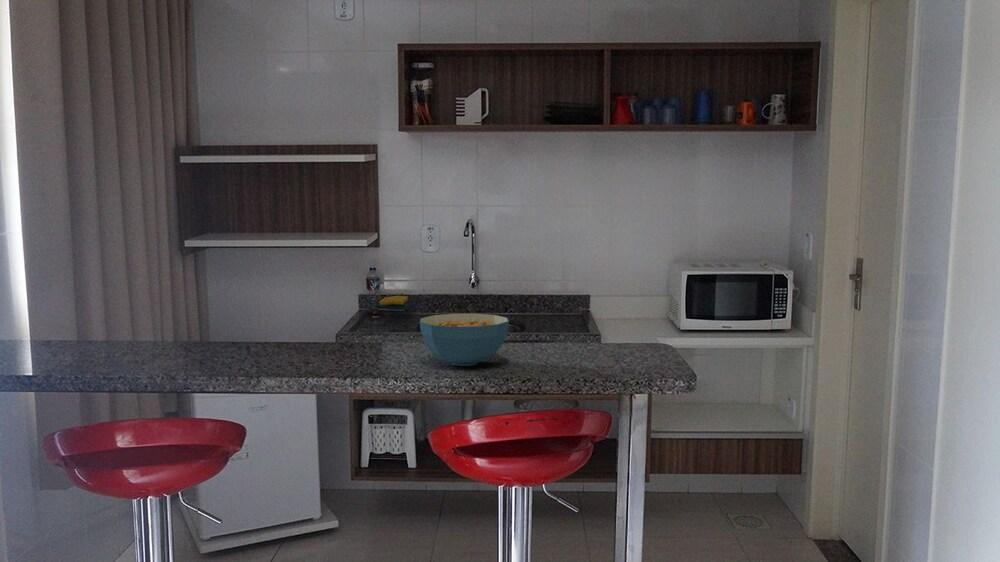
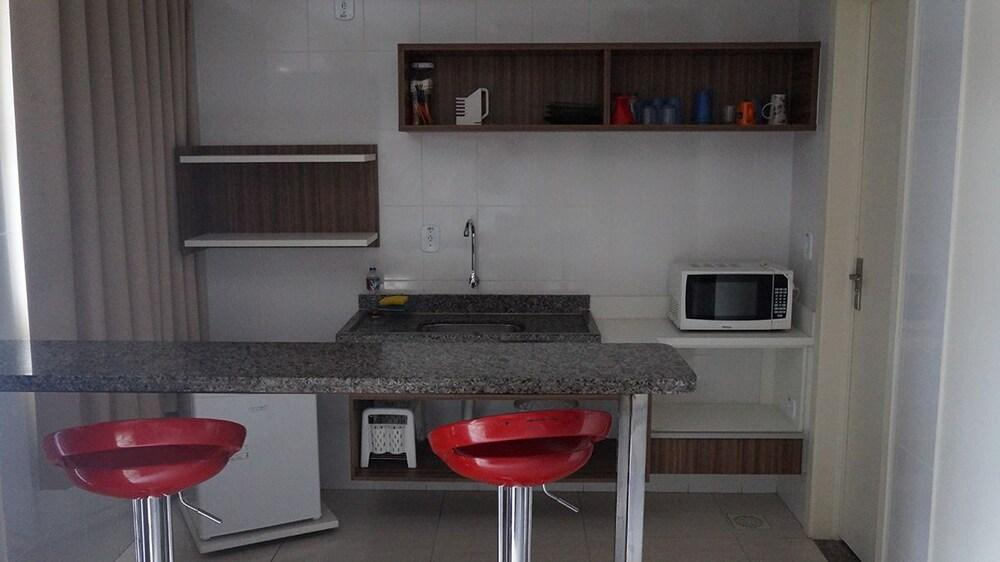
- cereal bowl (464, 341)
